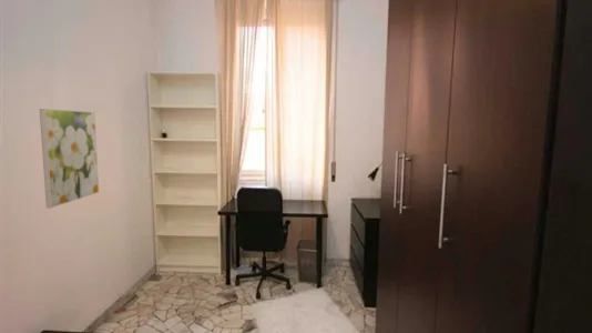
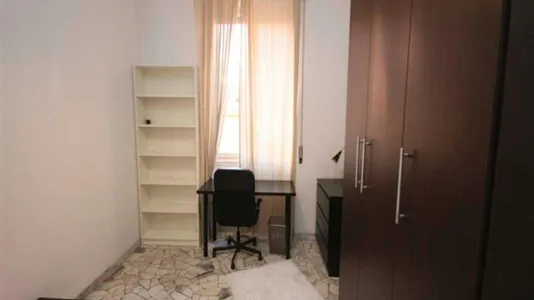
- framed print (72, 155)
